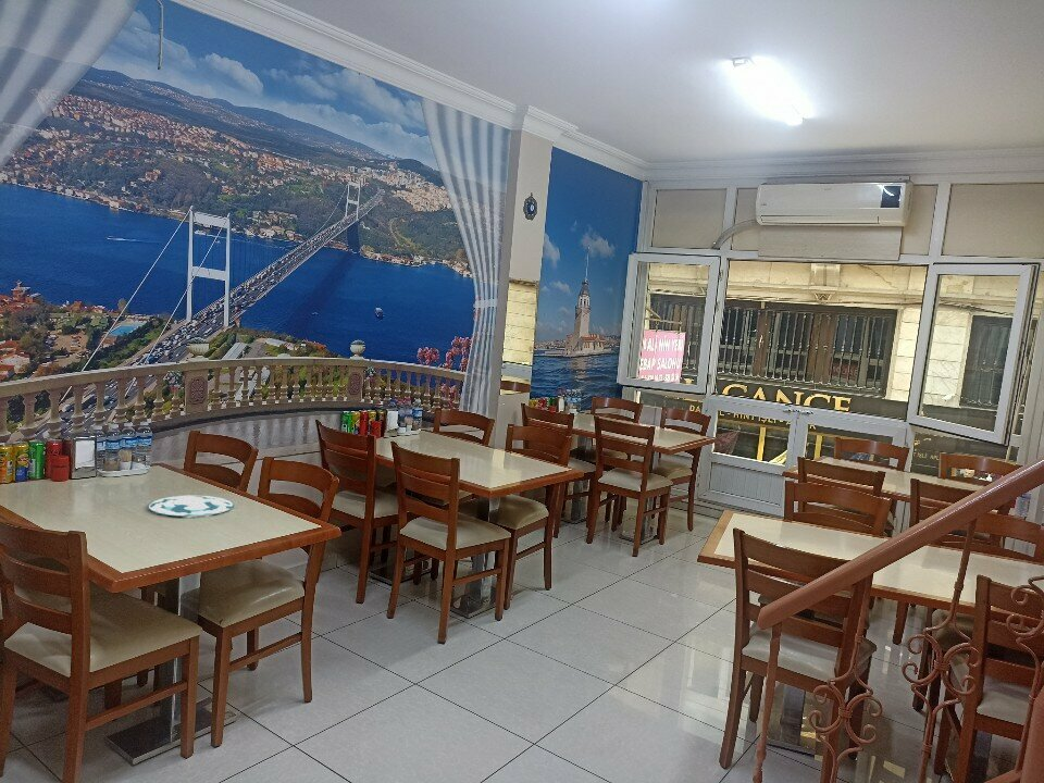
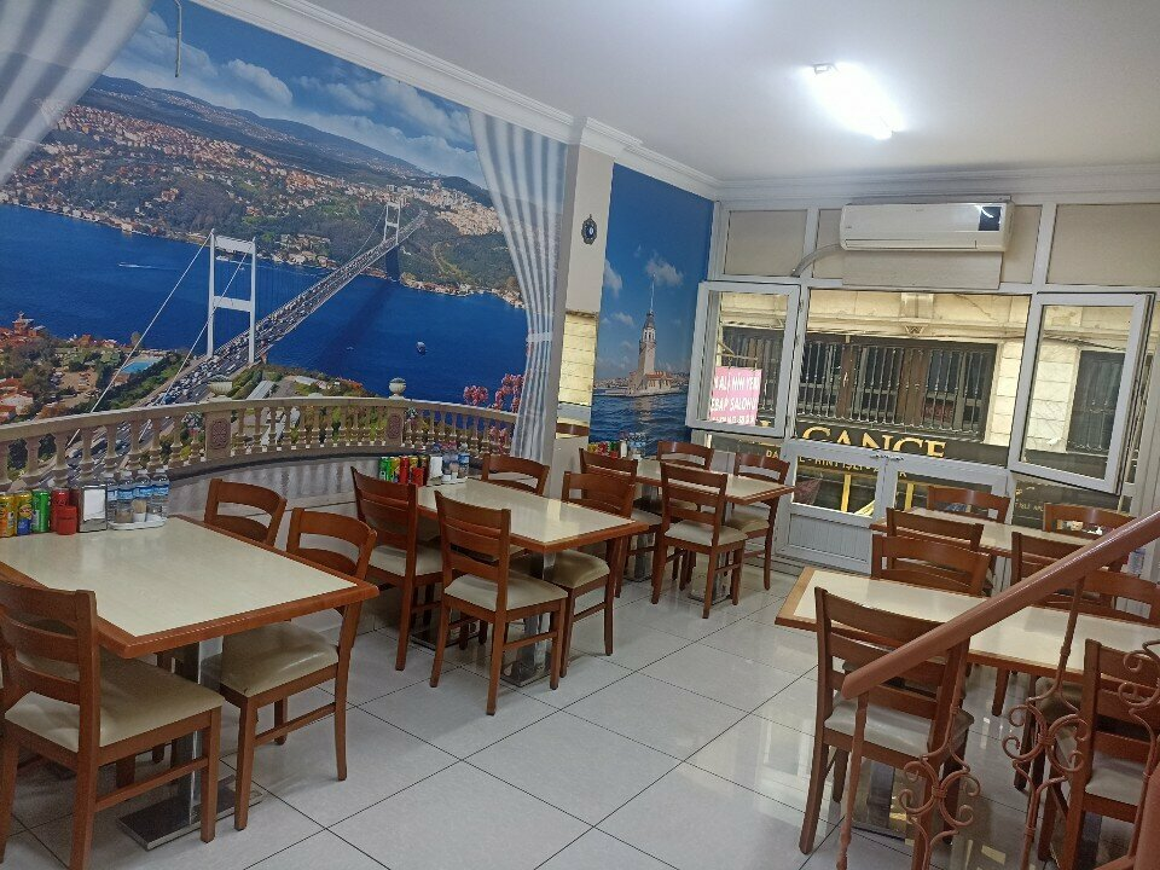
- plate (191, 501)
